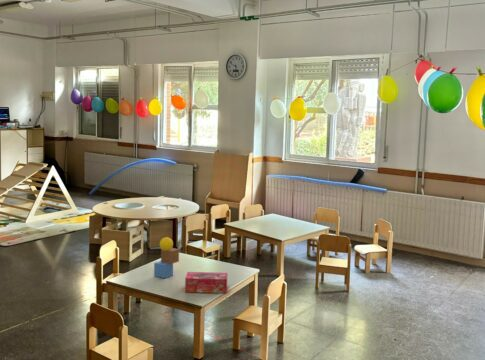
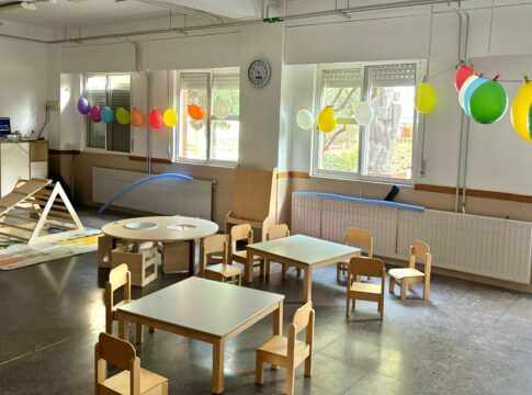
- tissue box (206, 282)
- toy blocks (166, 256)
